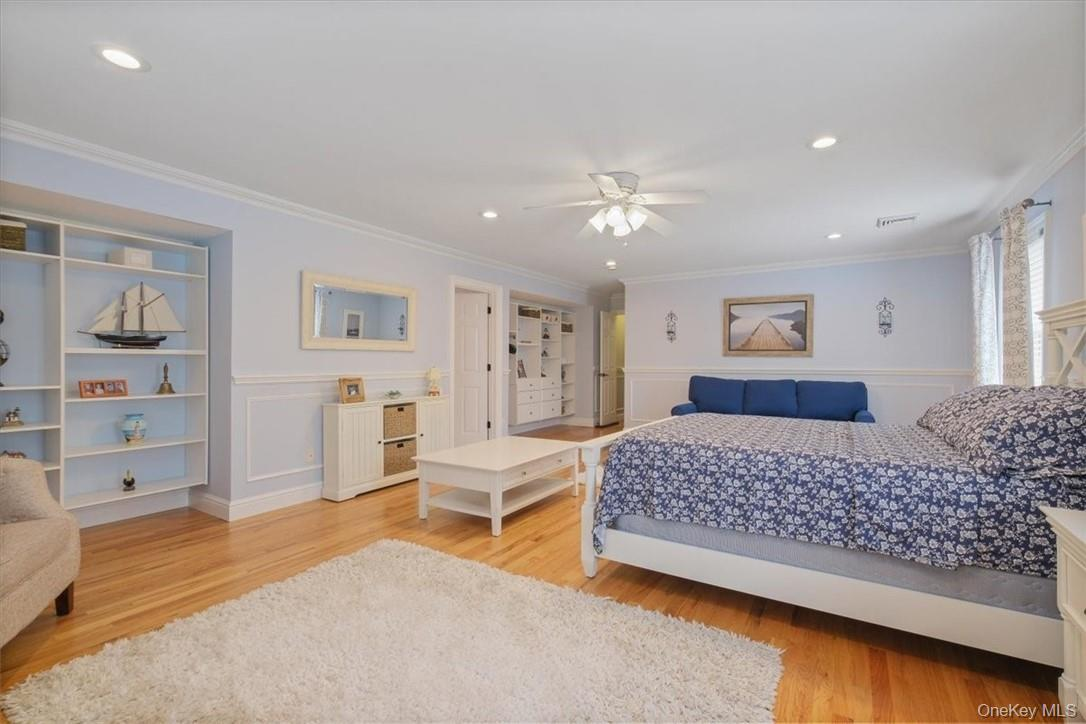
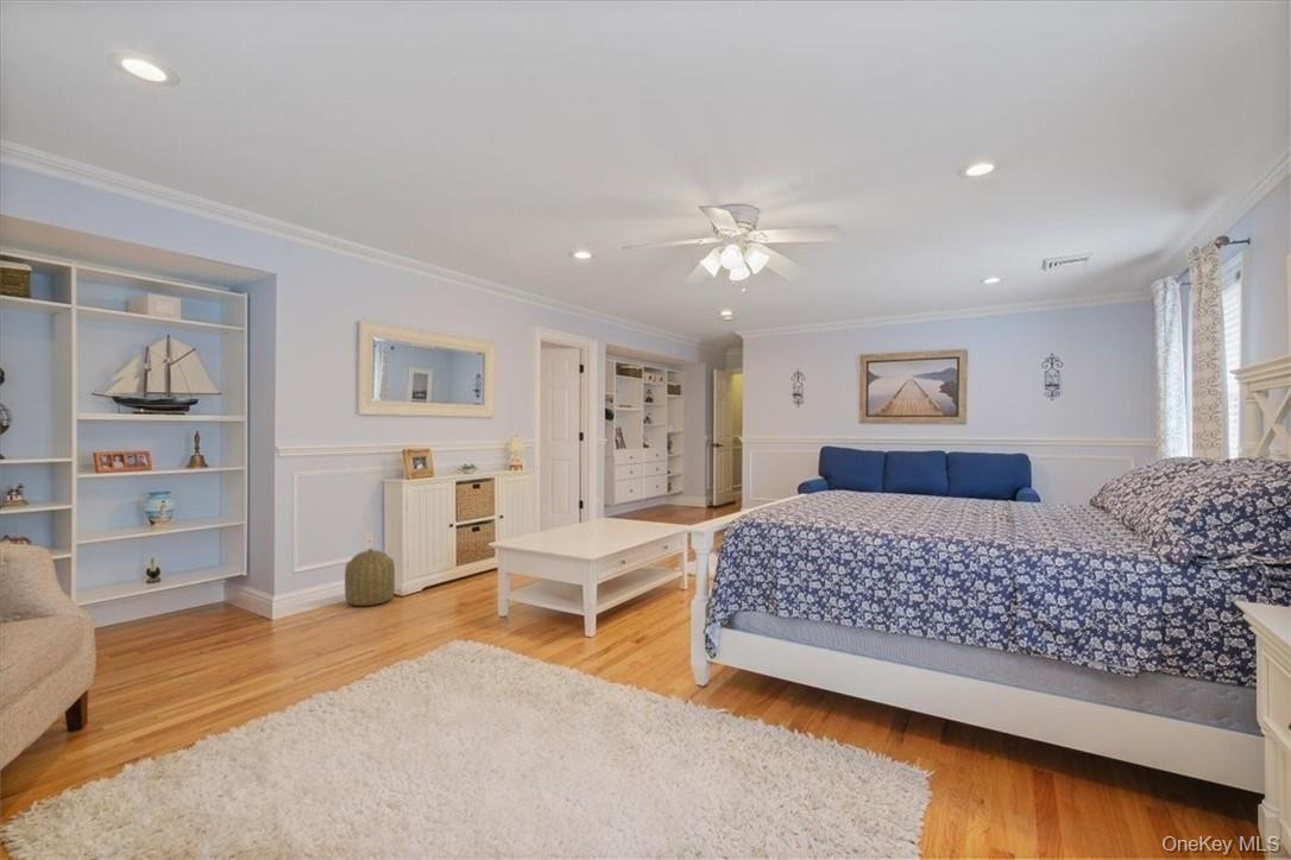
+ basket (370, 575)
